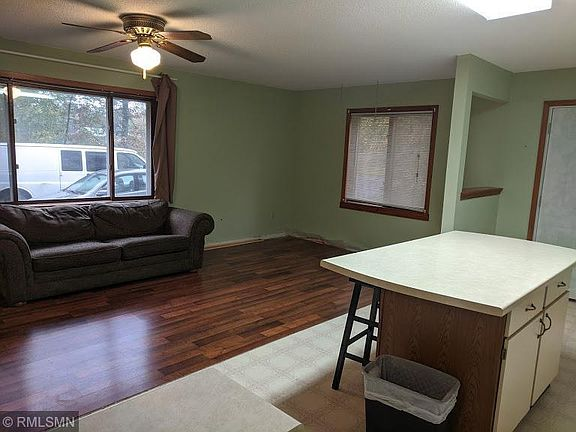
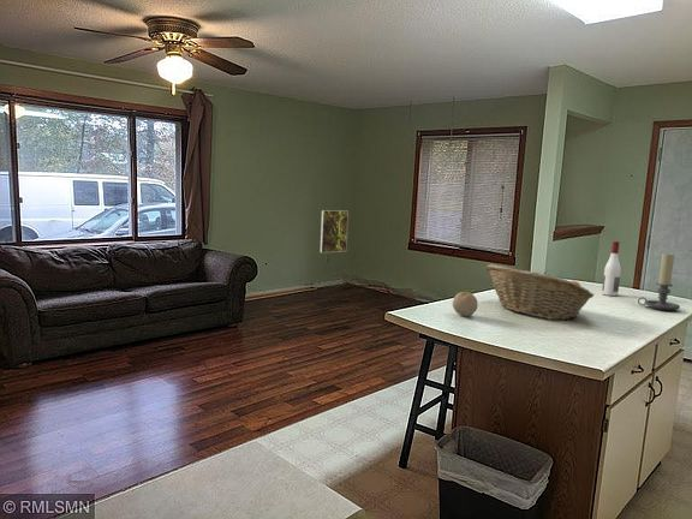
+ fruit (465, 304)
+ alcohol (613, 268)
+ fruit basket (536, 288)
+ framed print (334, 231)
+ candle holder (661, 280)
